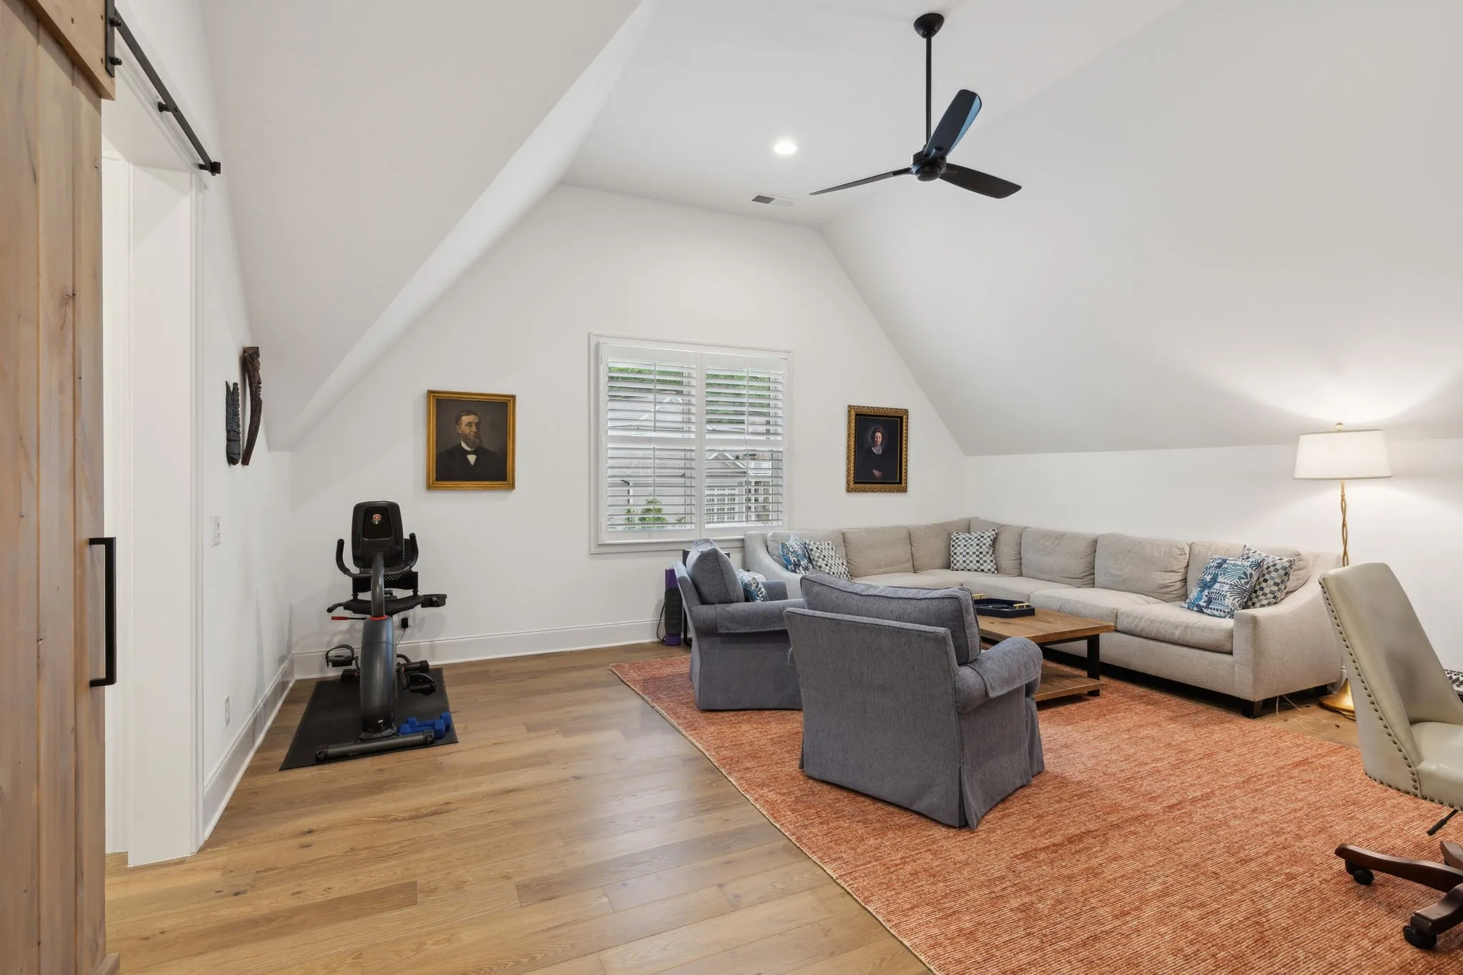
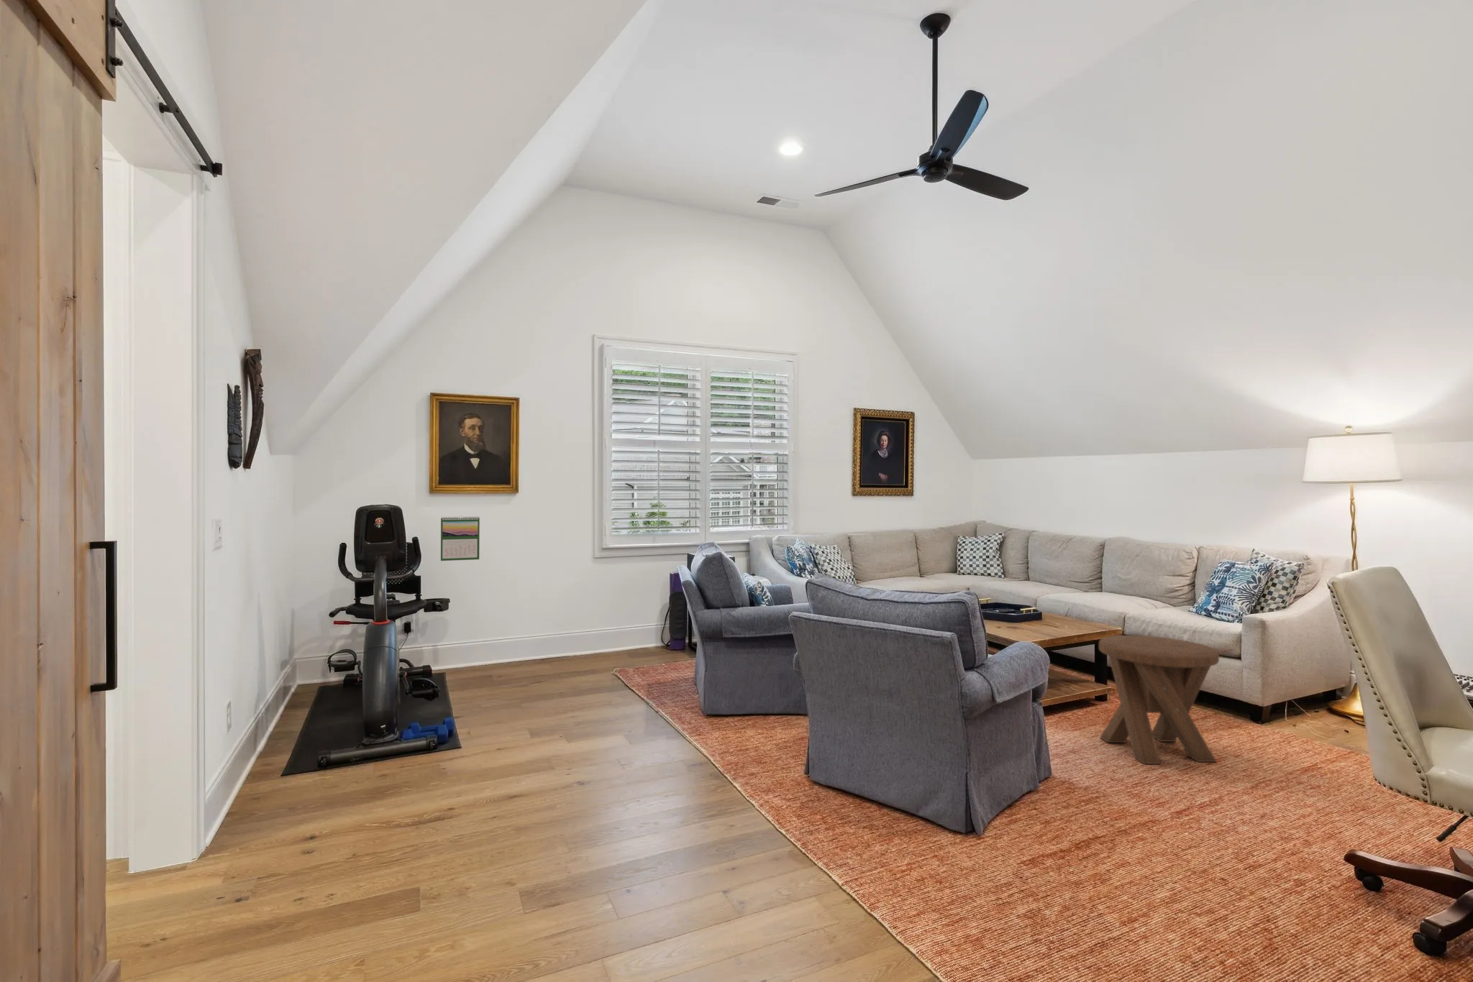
+ music stool (1156, 697)
+ calendar (459, 538)
